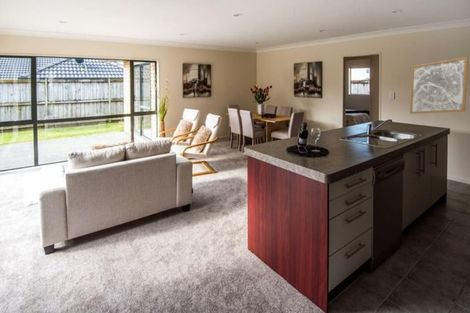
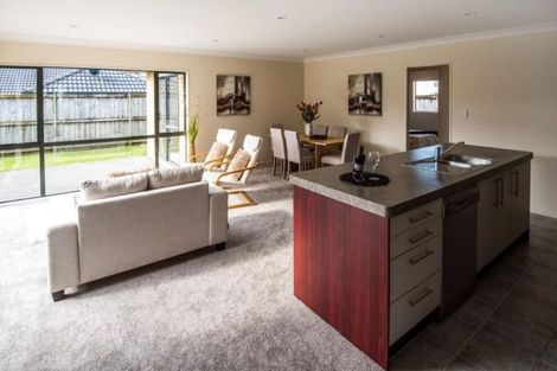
- wall art (437, 87)
